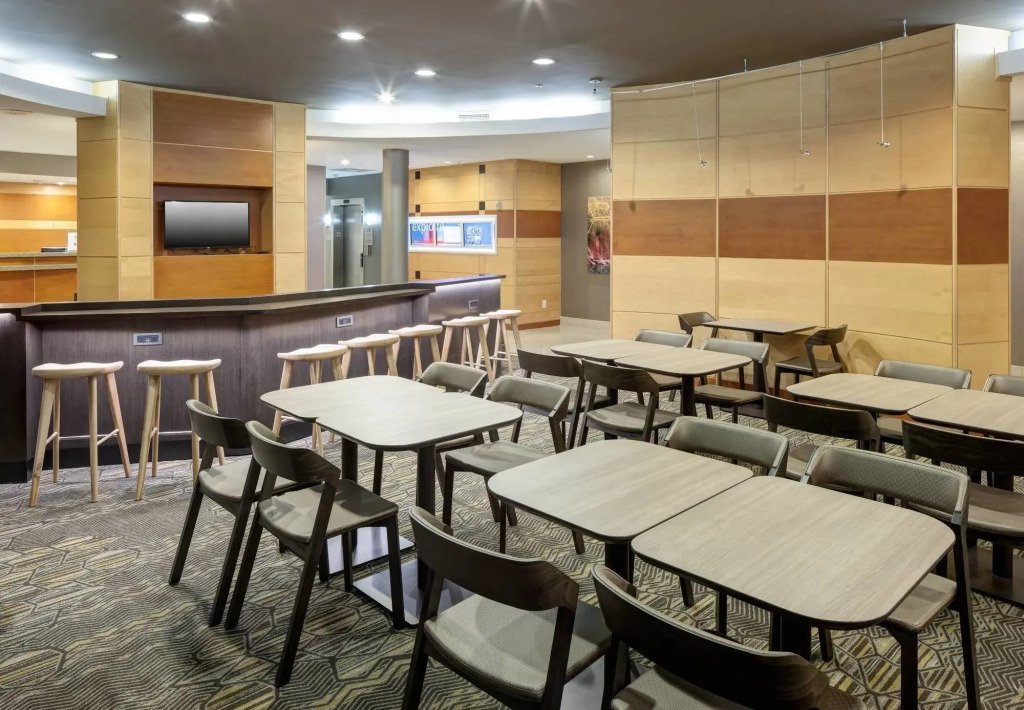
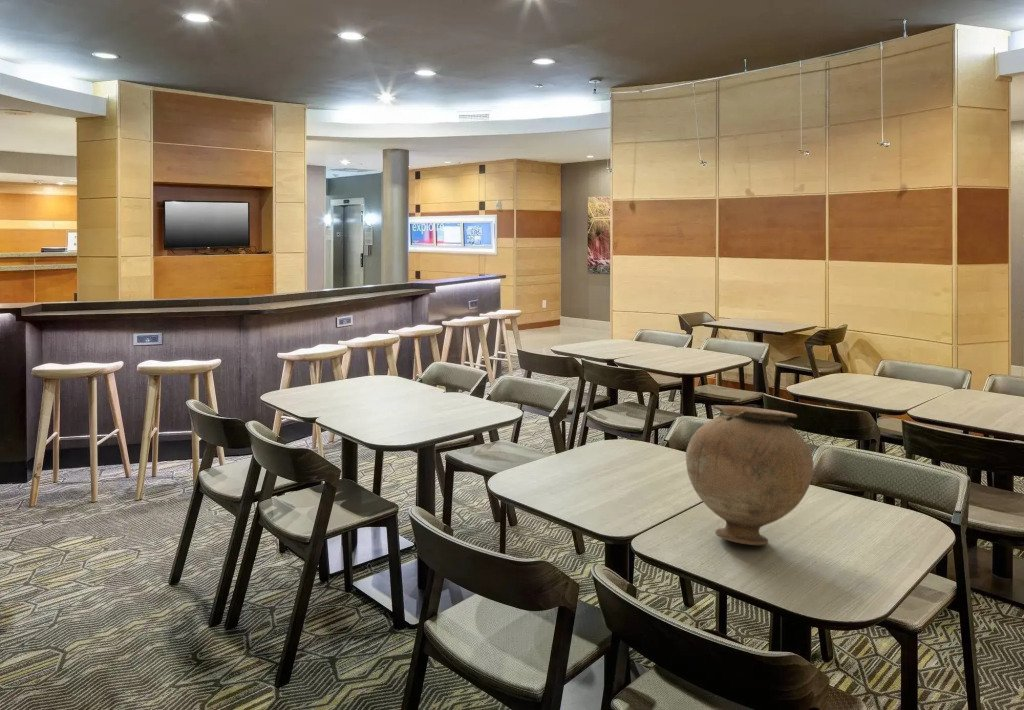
+ vase (747, 473)
